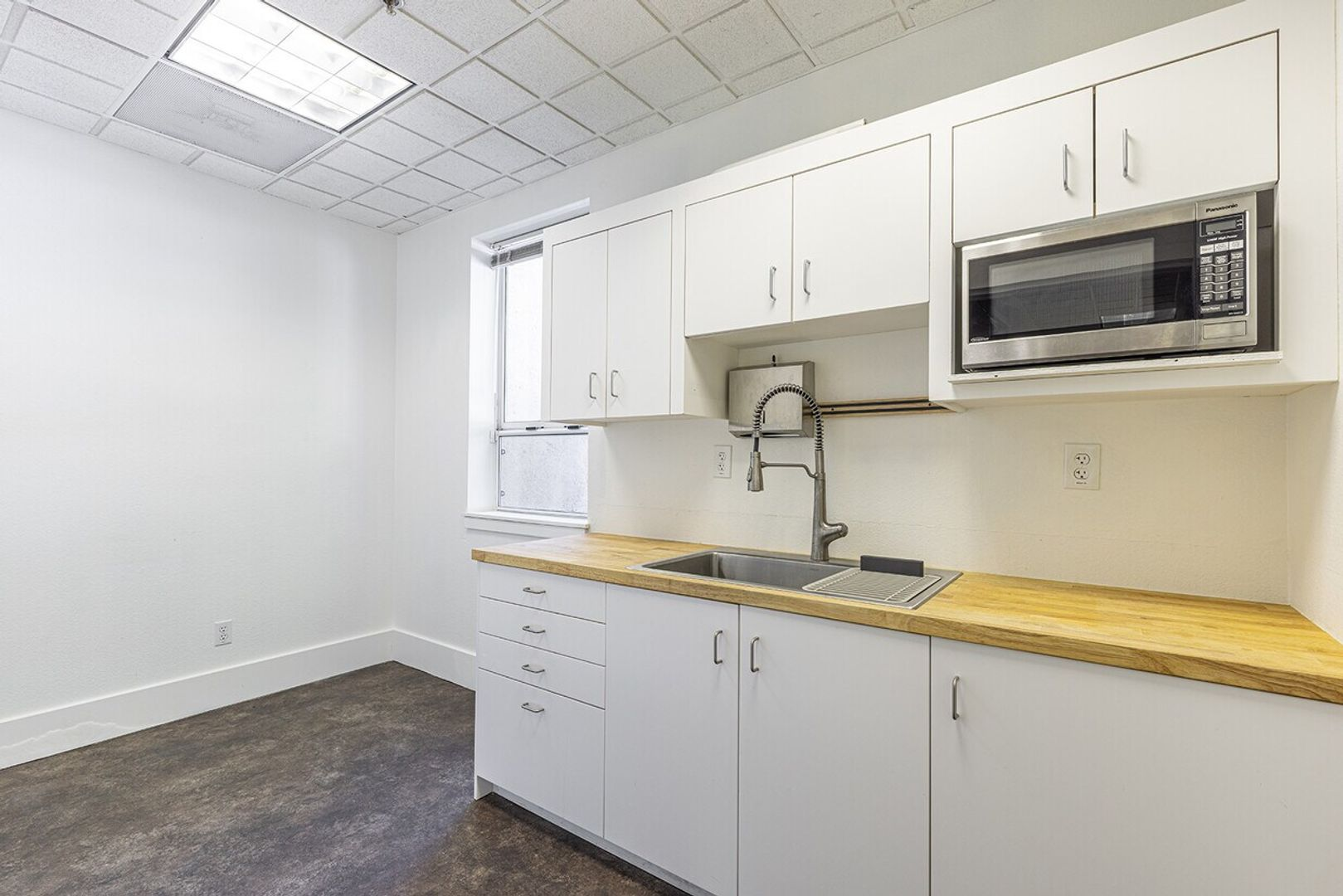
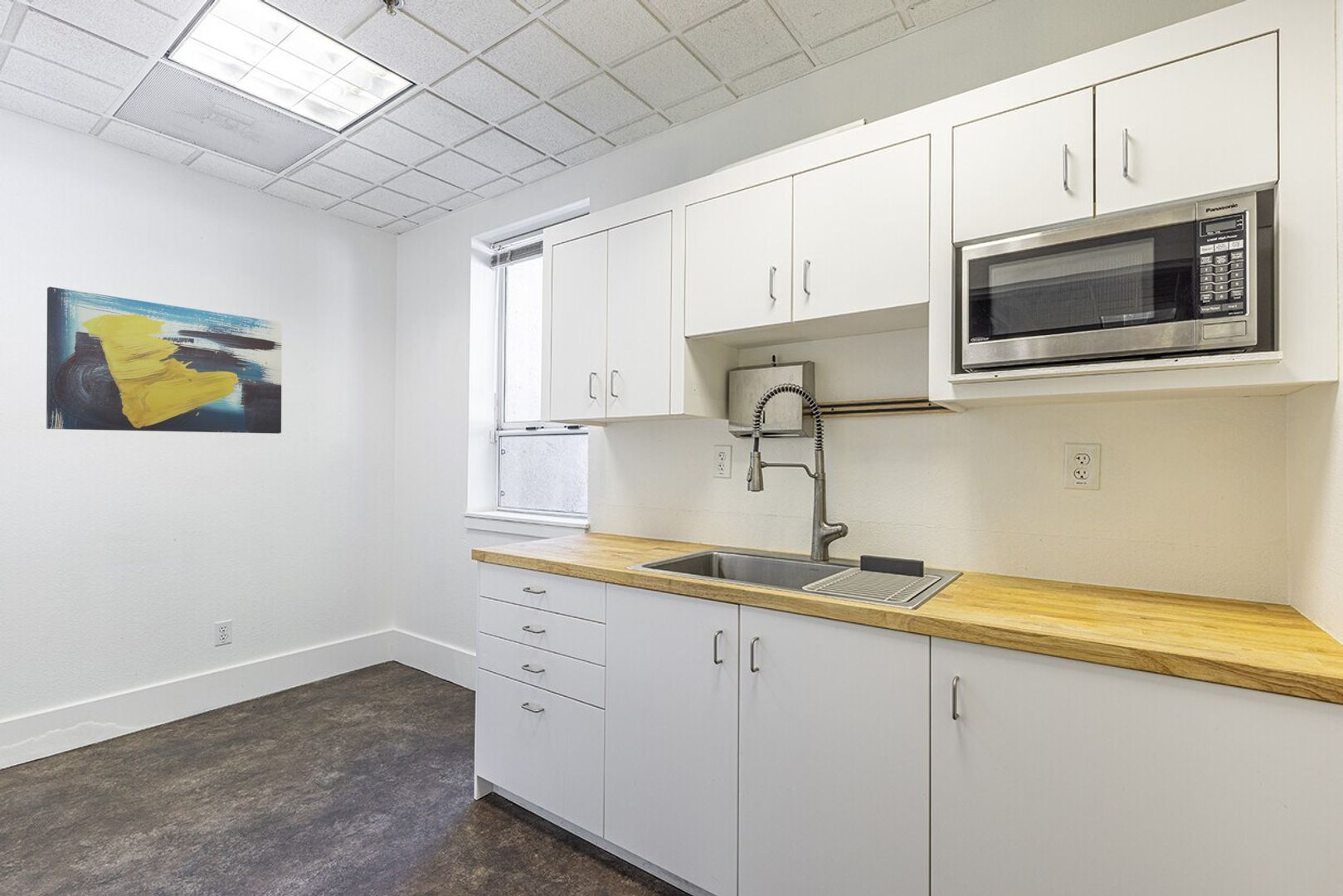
+ wall art (178, 369)
